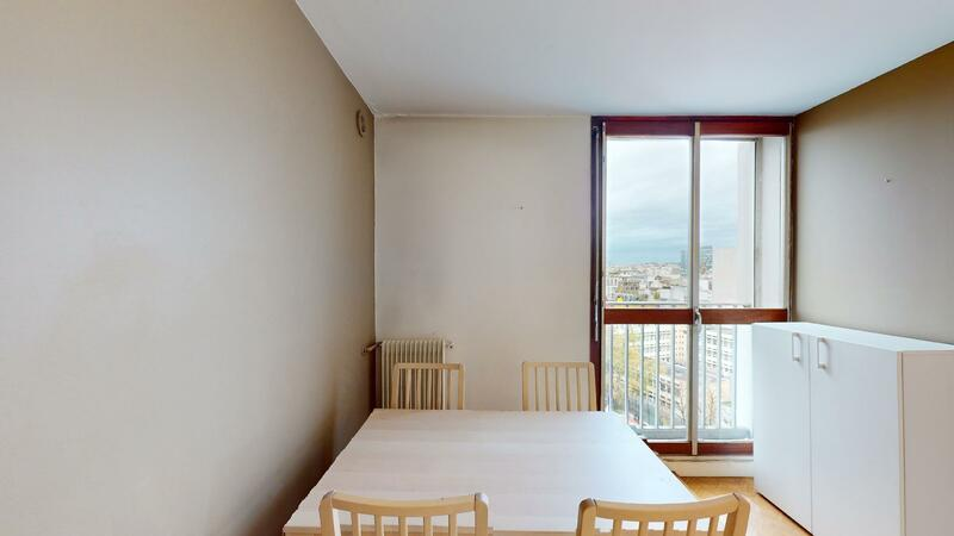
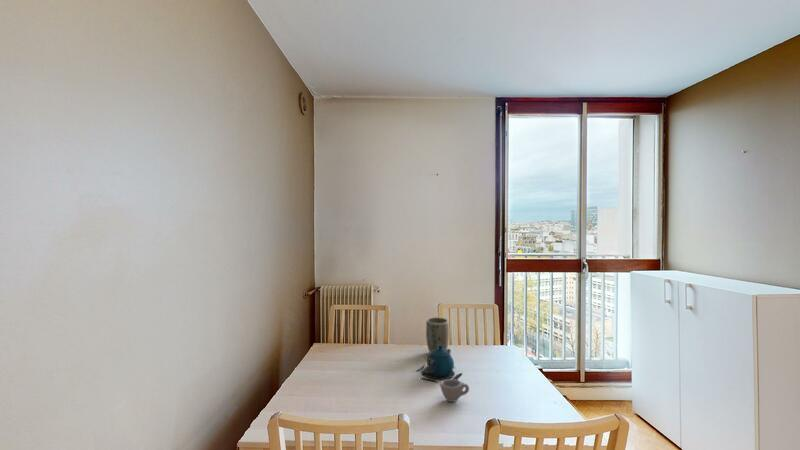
+ cup (454, 390)
+ plant pot (437, 336)
+ teapot (438, 358)
